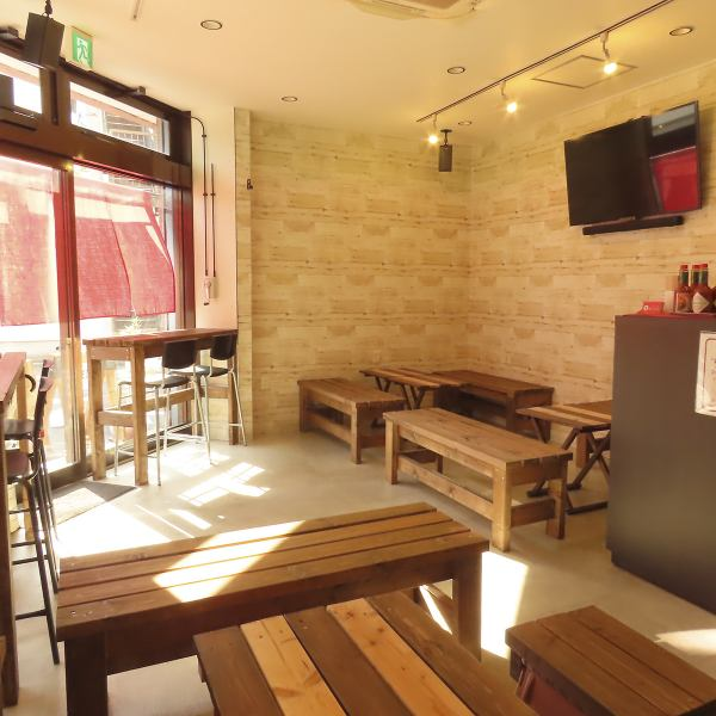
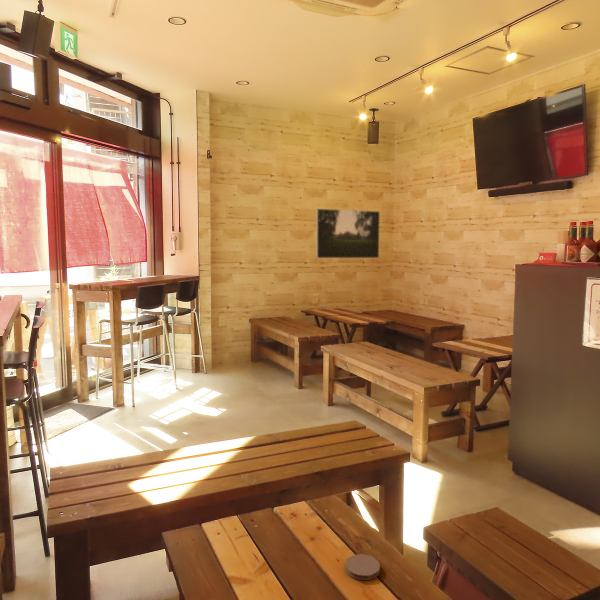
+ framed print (348, 234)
+ coaster (362, 566)
